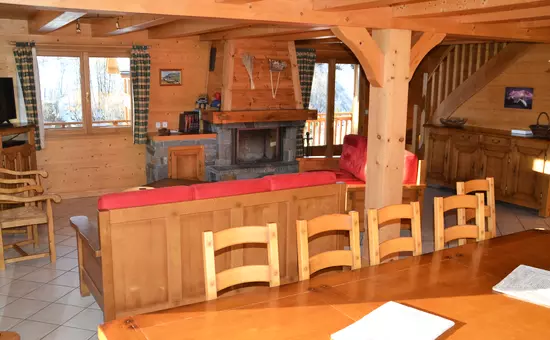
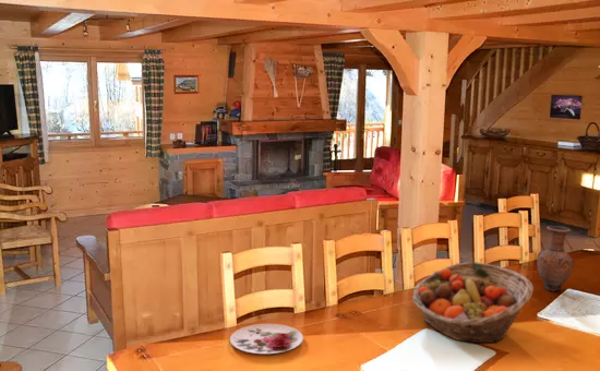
+ fruit basket (469, 299)
+ plate (266, 337)
+ vase (555, 259)
